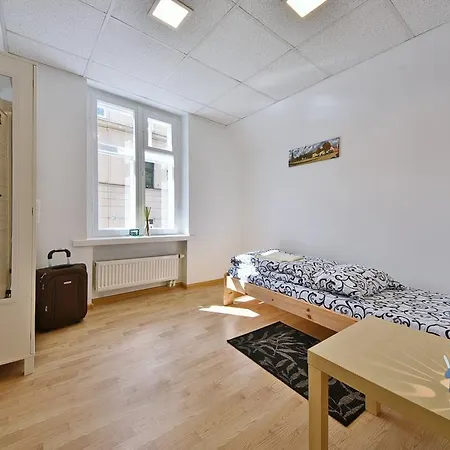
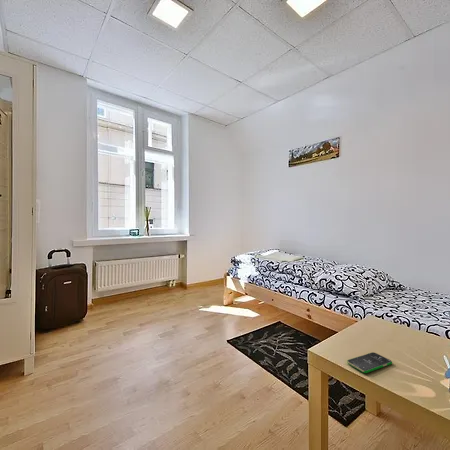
+ smartphone (369, 361)
